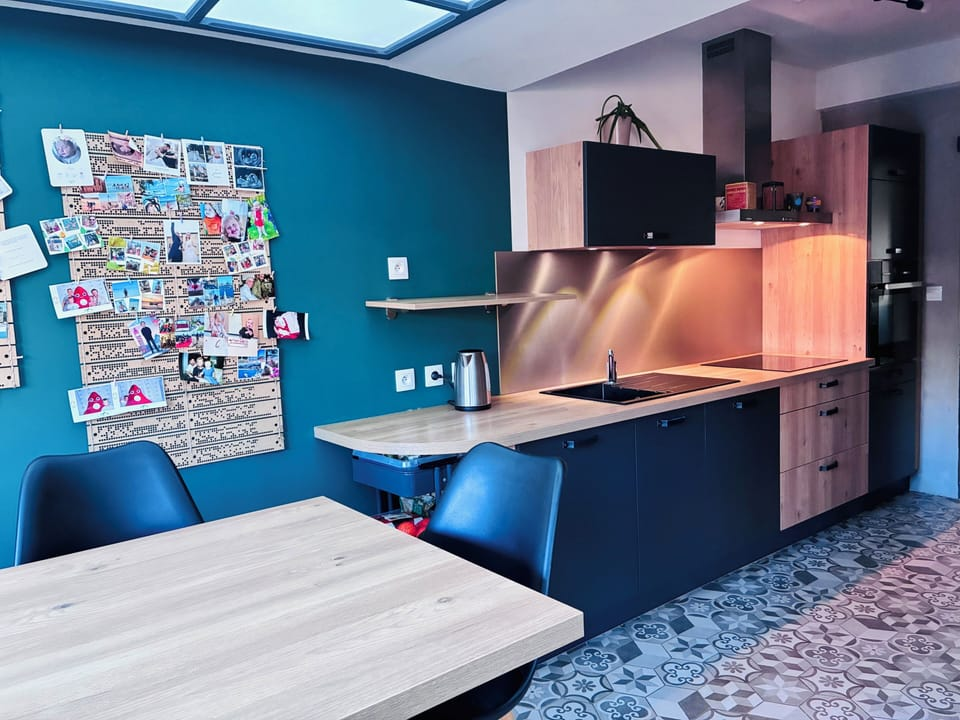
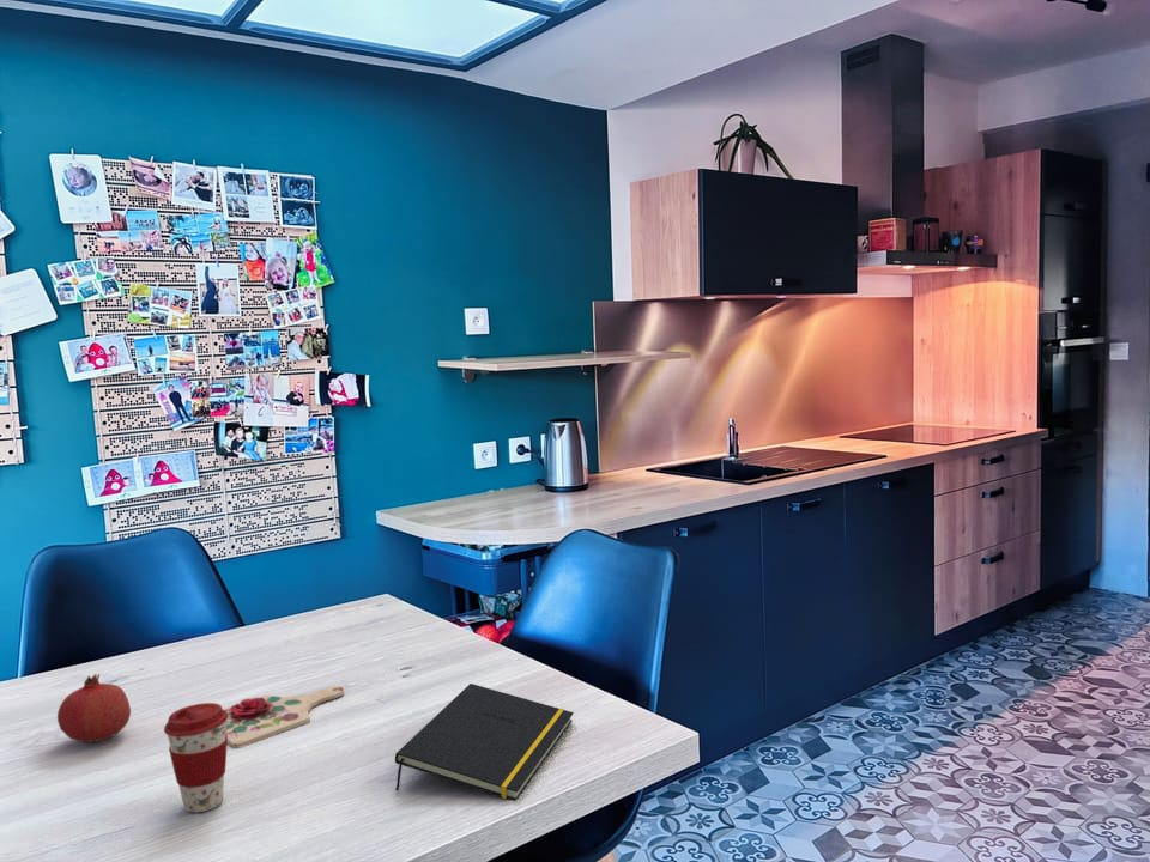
+ coffee cup (199, 757)
+ cutting board (280, 704)
+ fruit (95, 706)
+ notepad (490, 735)
